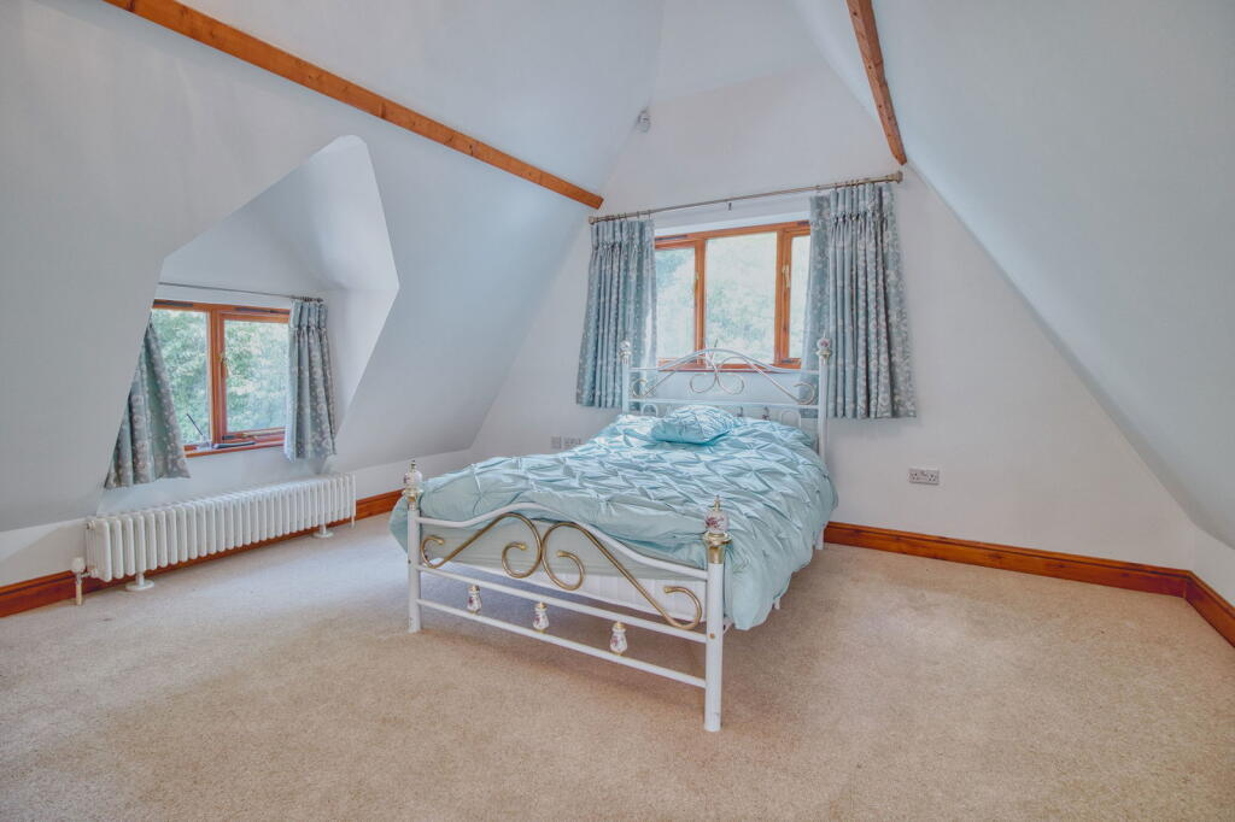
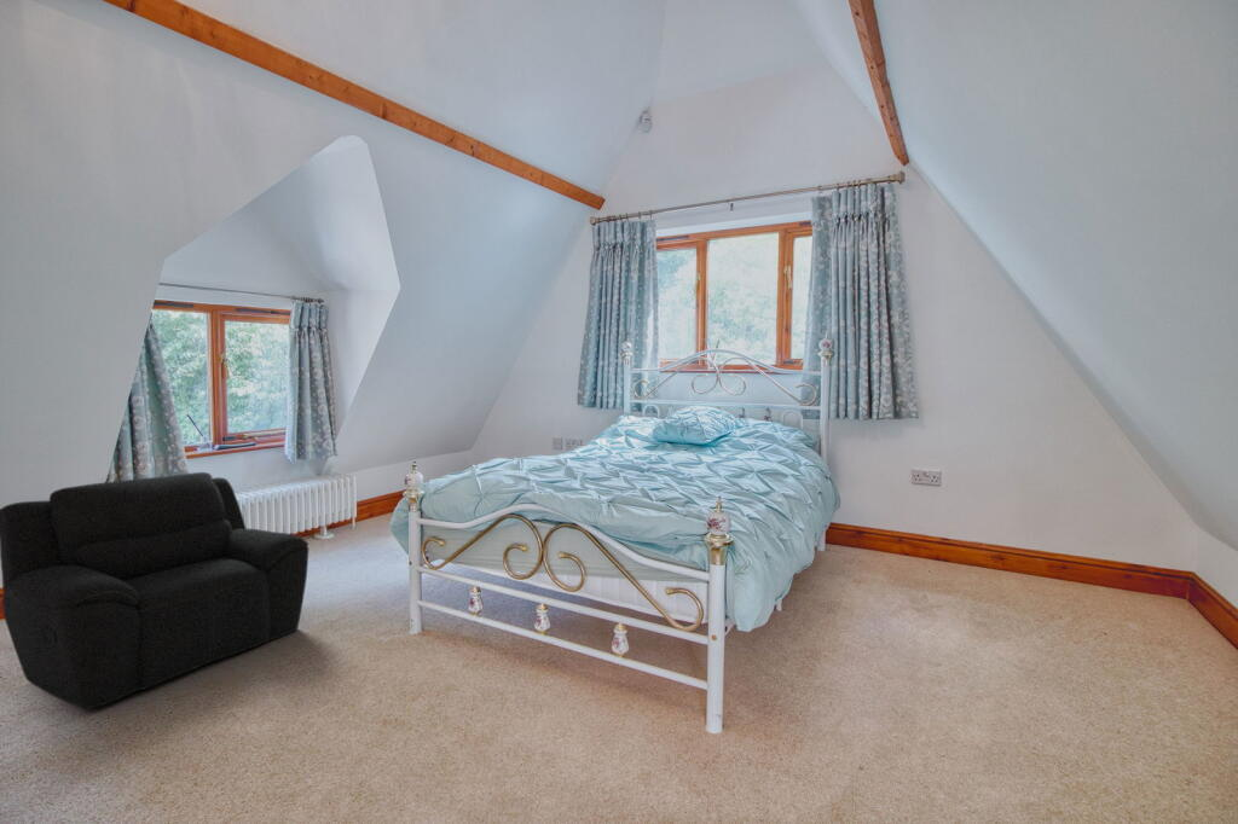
+ armchair (167, 567)
